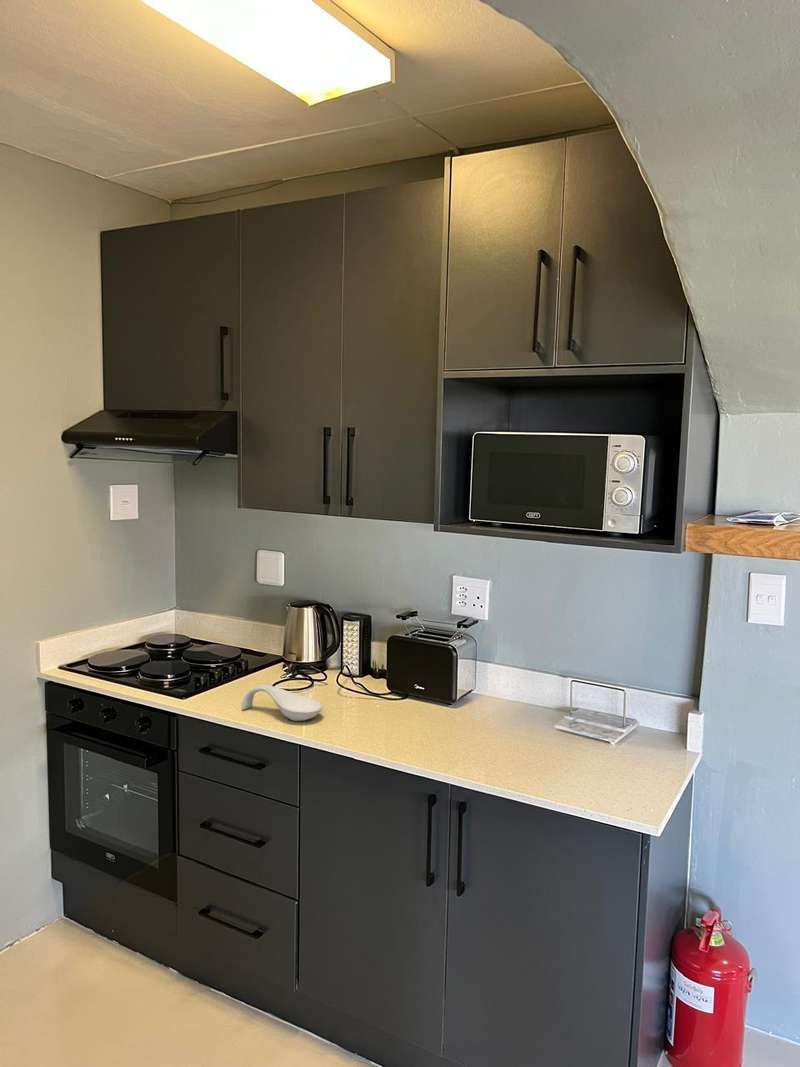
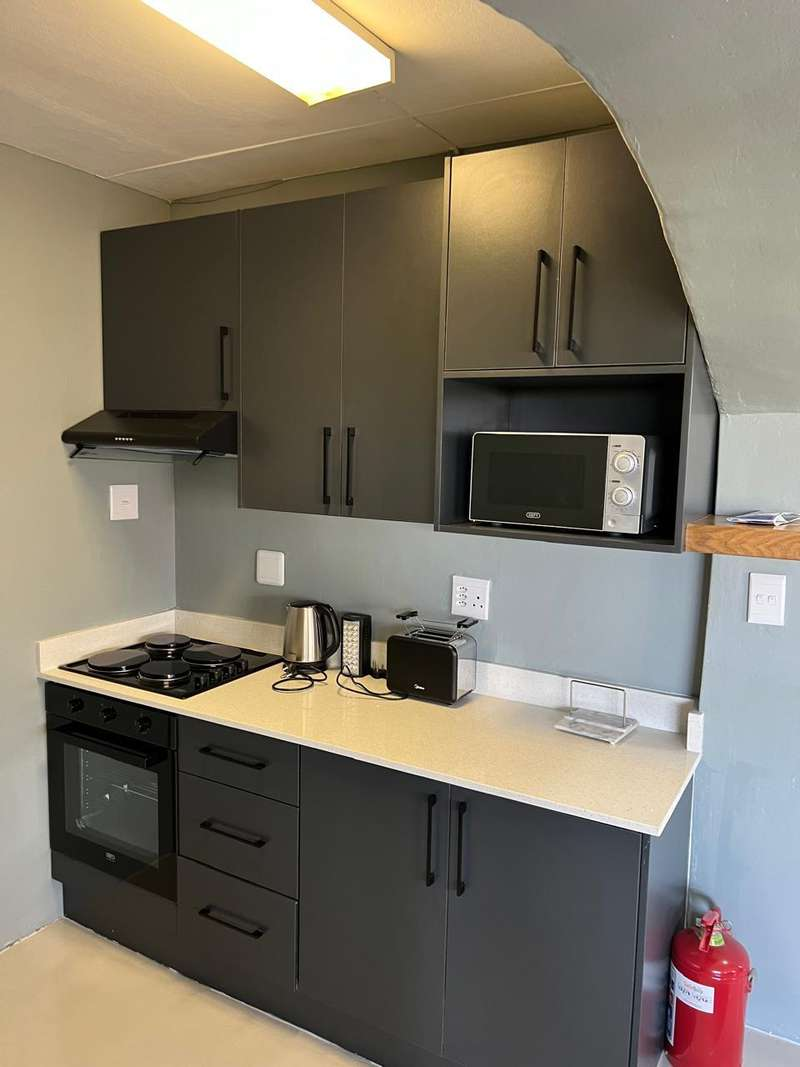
- spoon rest (281, 701)
